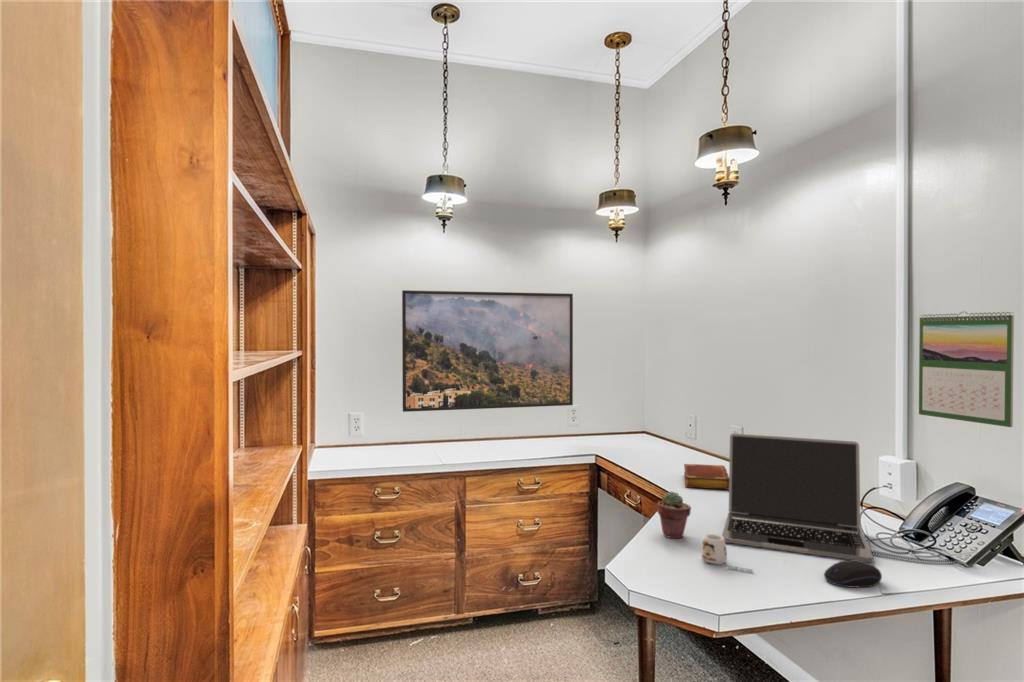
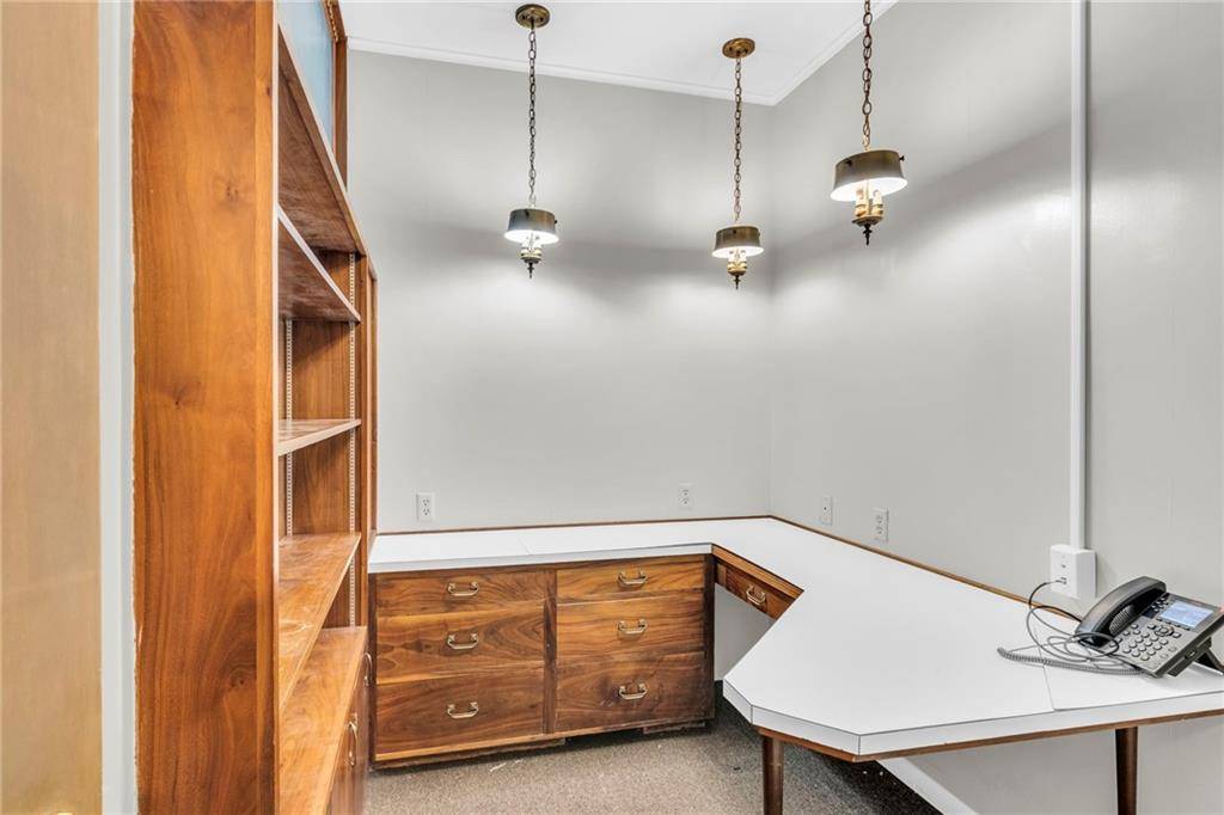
- computer mouse (852, 571)
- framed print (490, 350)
- calendar (962, 365)
- laptop (792, 490)
- mug (726, 550)
- book (706, 476)
- potted succulent (673, 513)
